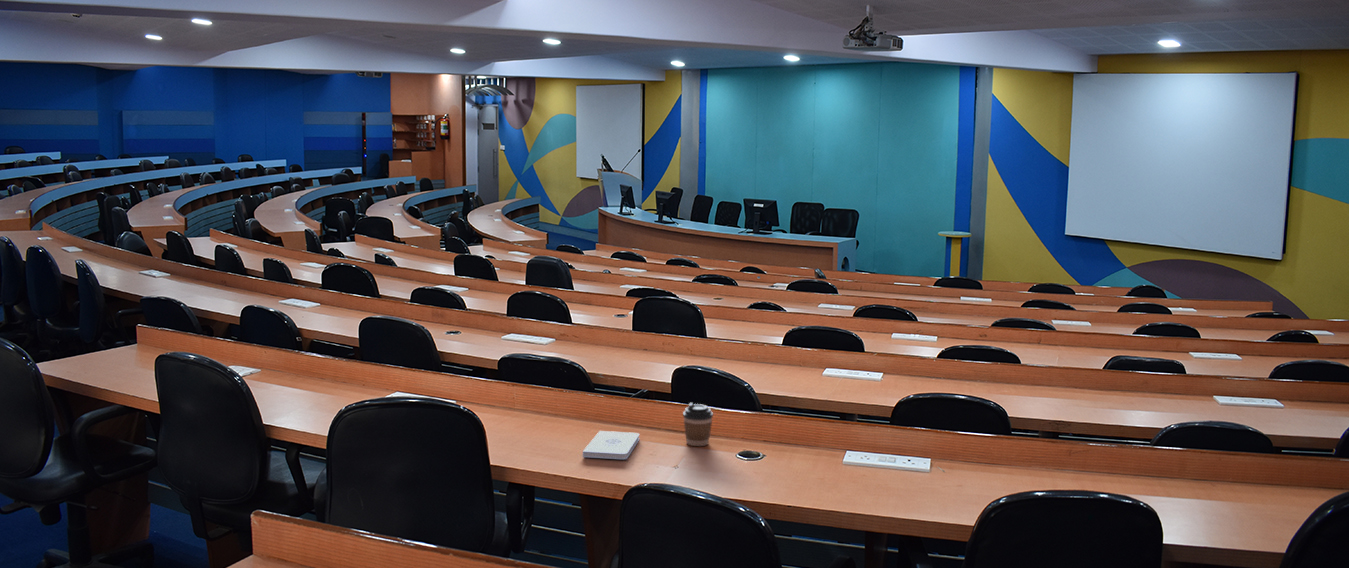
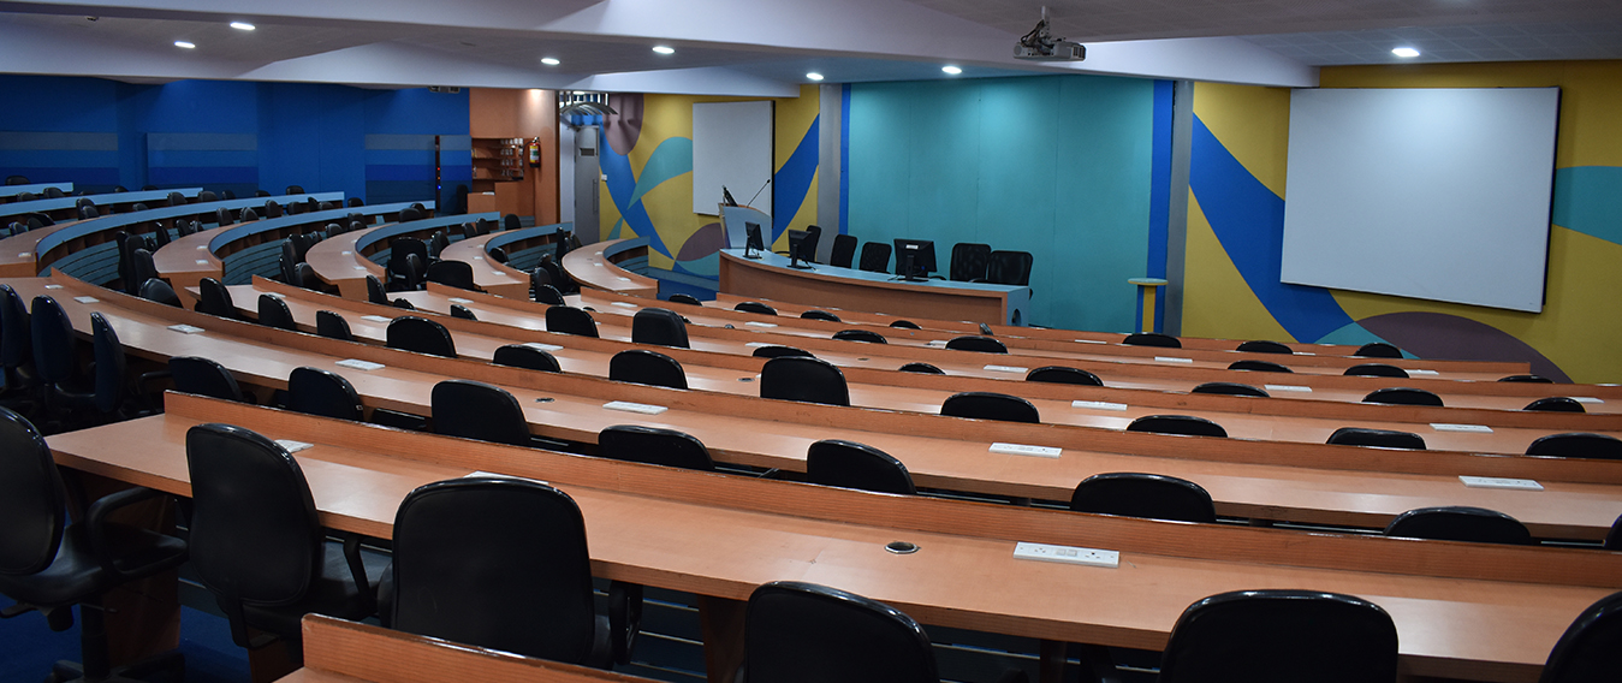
- notepad (612, 444)
- coffee cup (697, 423)
